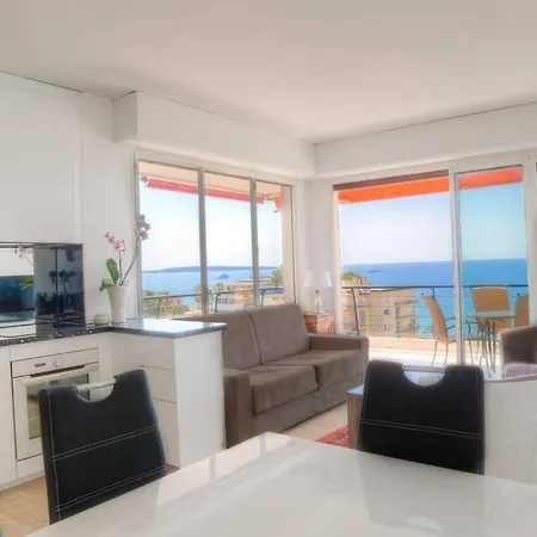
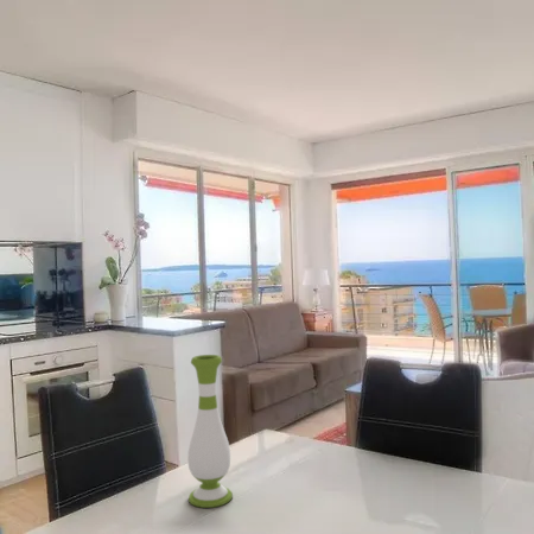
+ vase (208, 426)
